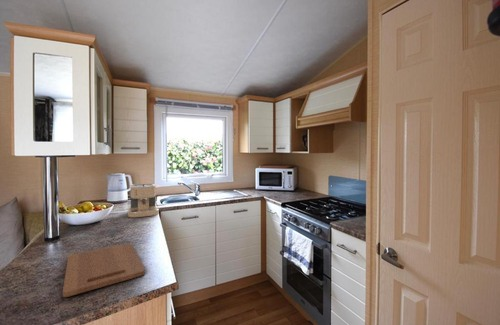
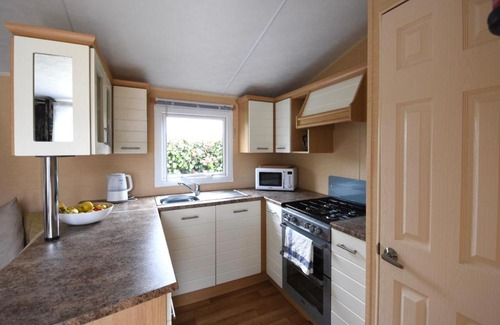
- coffee maker (143, 198)
- cutting board (104, 264)
